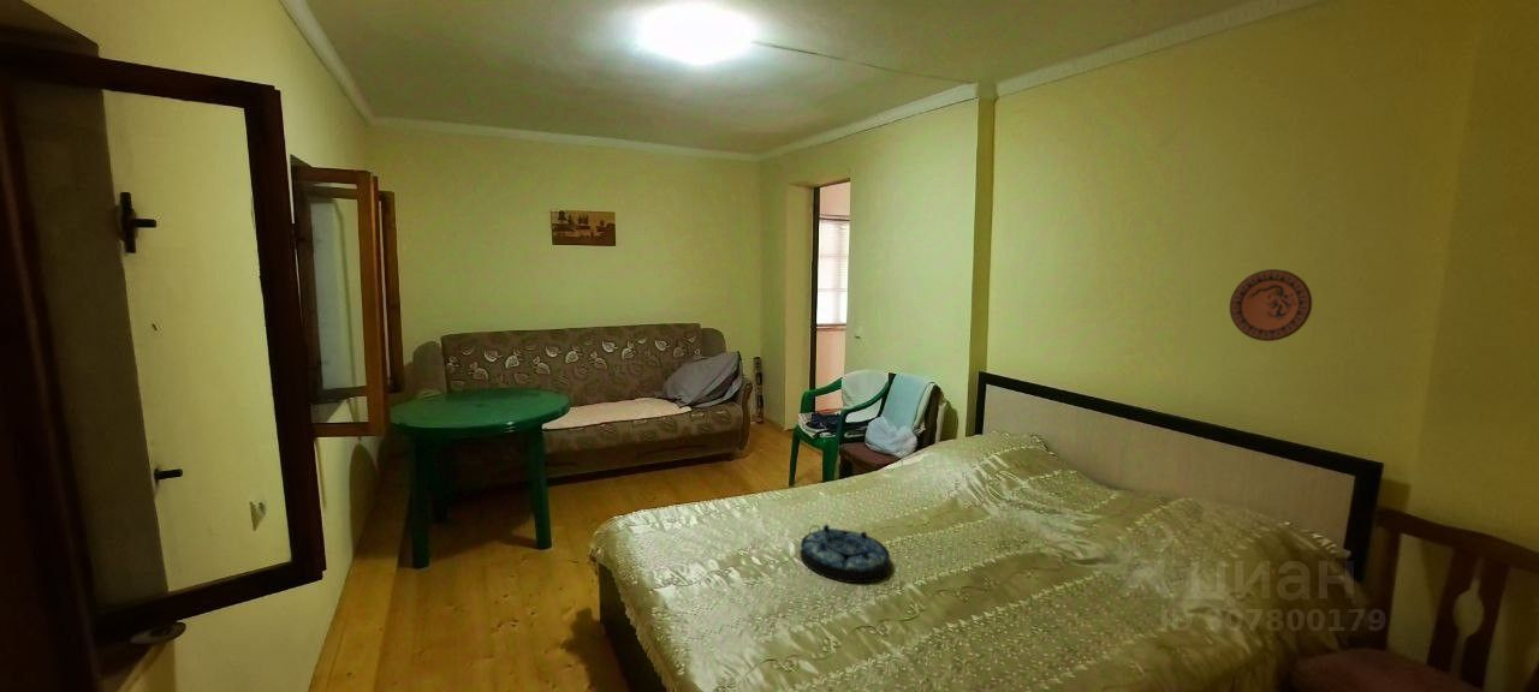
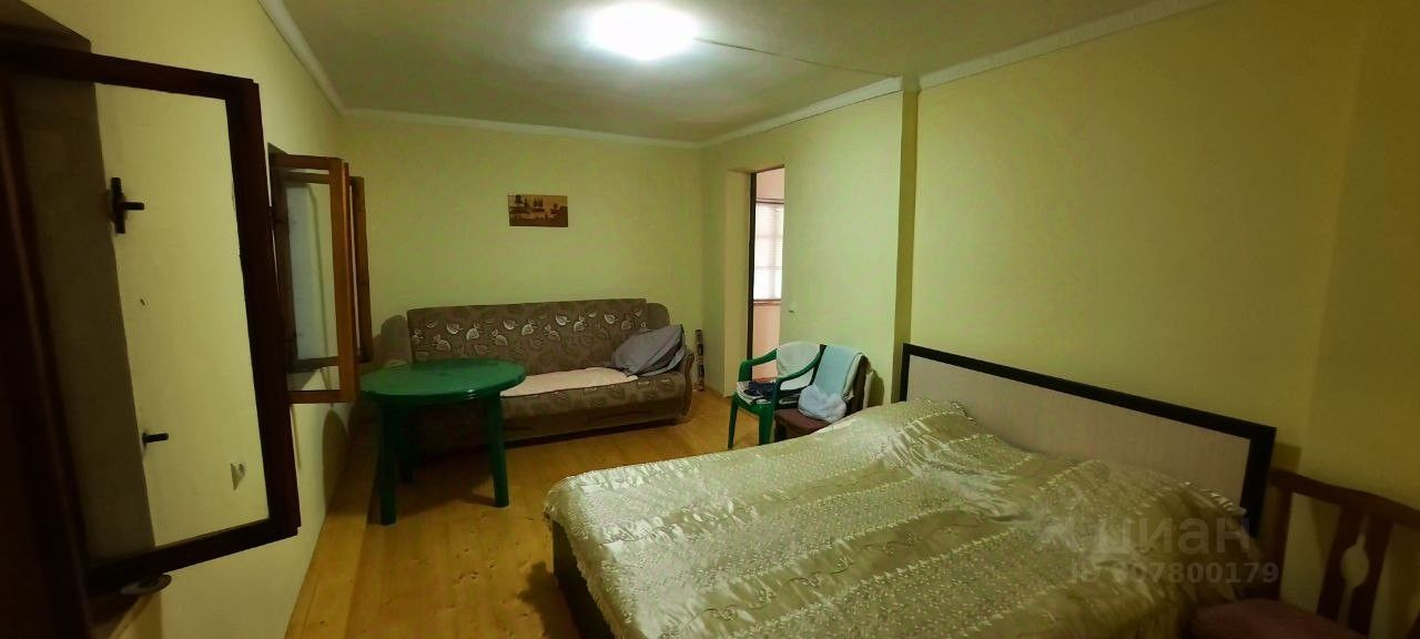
- decorative plate (1268, 305)
- serving tray (844, 548)
